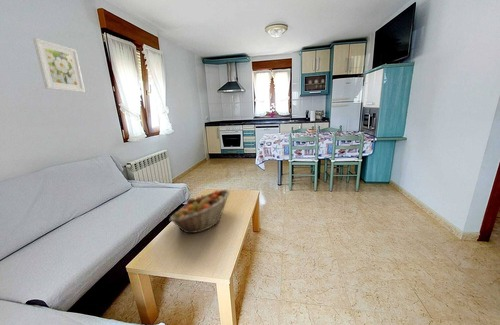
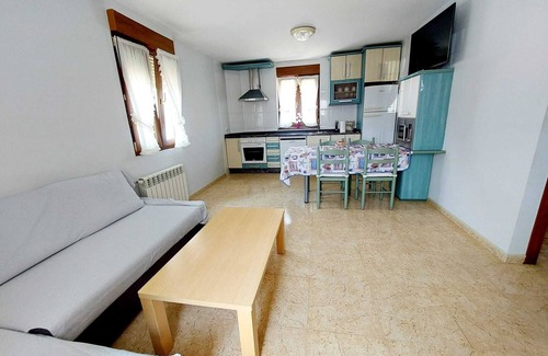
- fruit basket (202, 208)
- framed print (61, 67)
